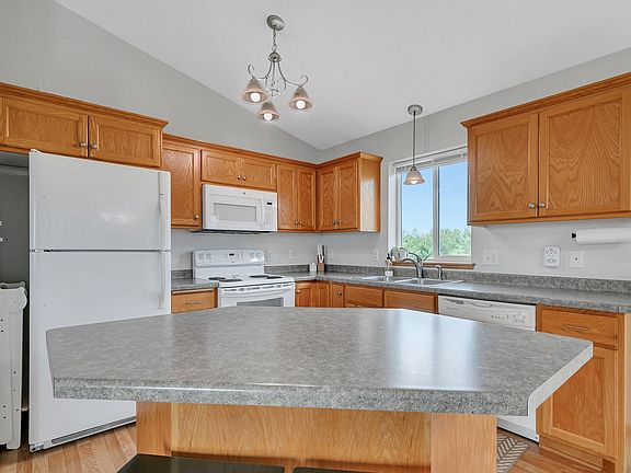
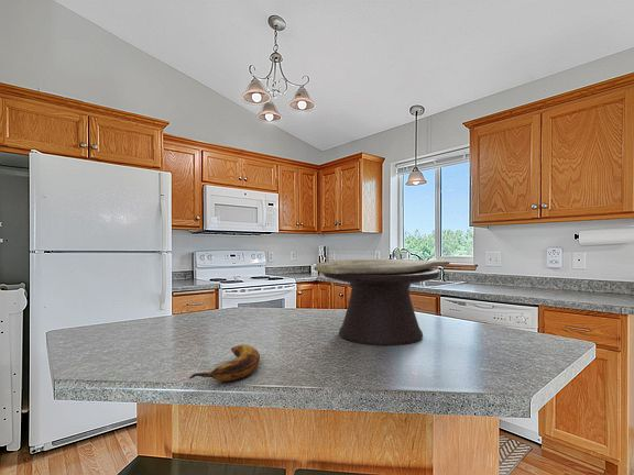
+ banana (232, 361)
+ decorative bowl (386, 297)
